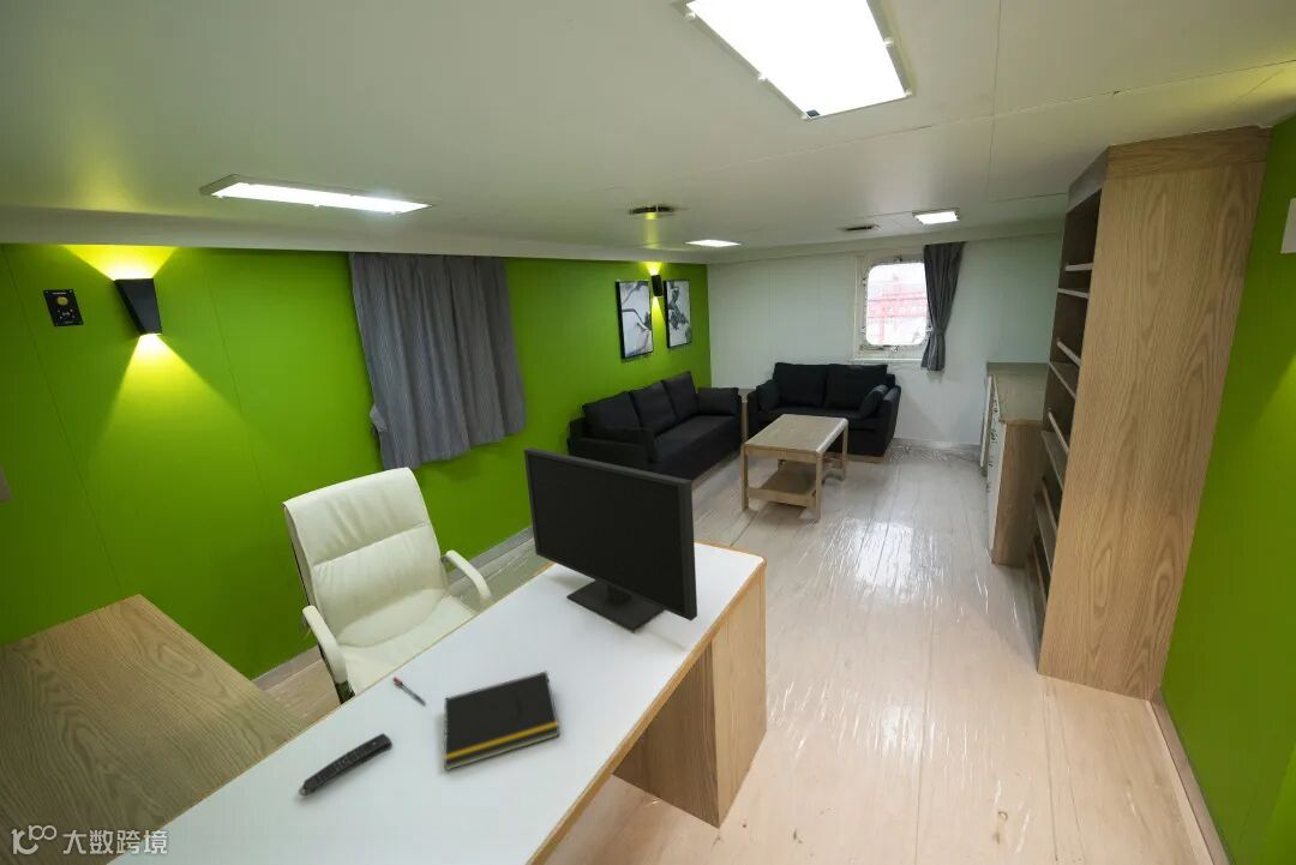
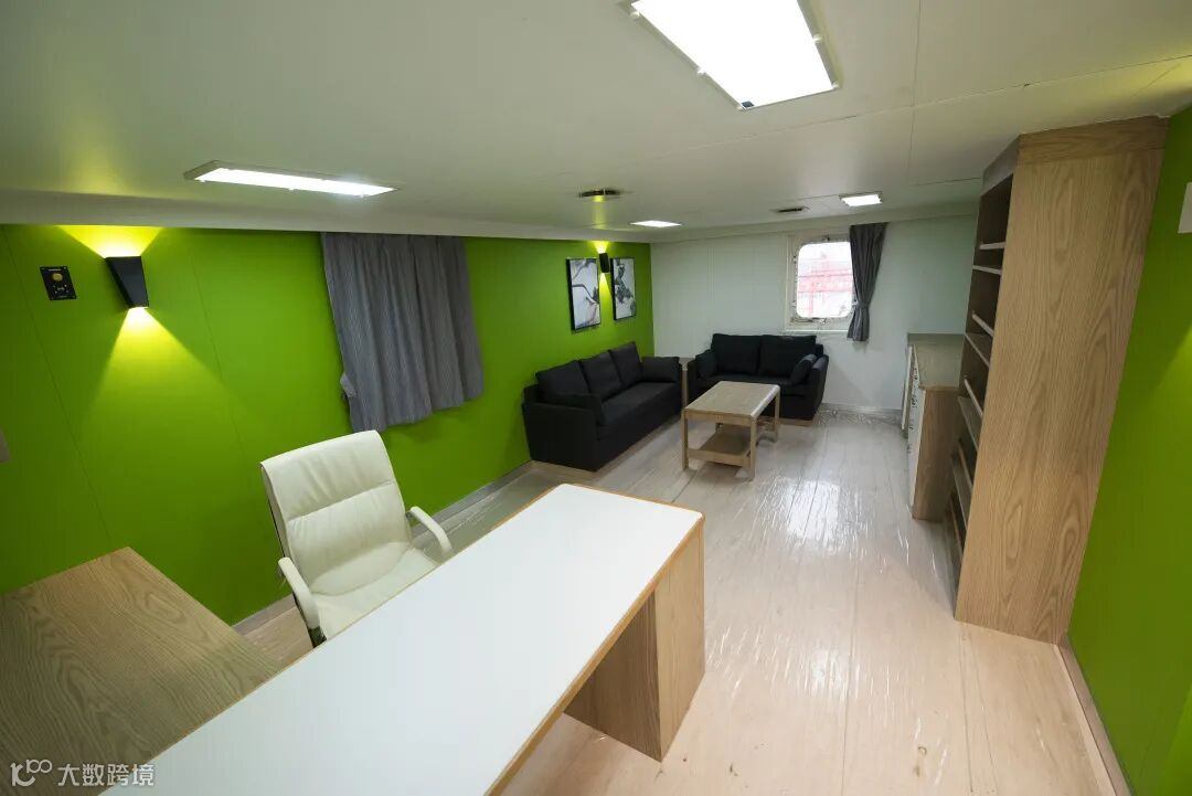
- remote control (346, 763)
- pen (409, 690)
- notepad (500, 715)
- monitor (613, 531)
